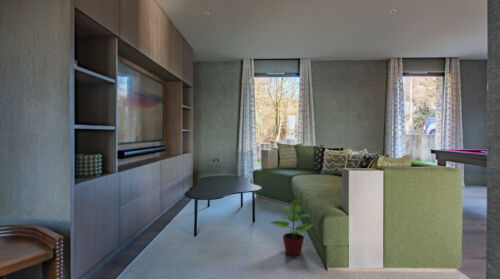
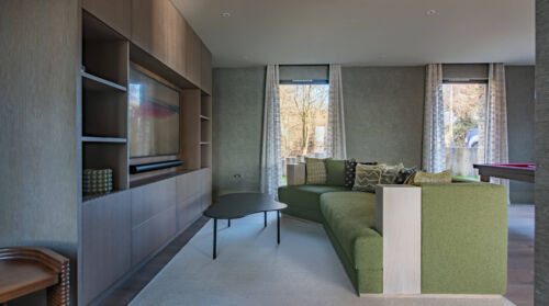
- potted plant (293, 225)
